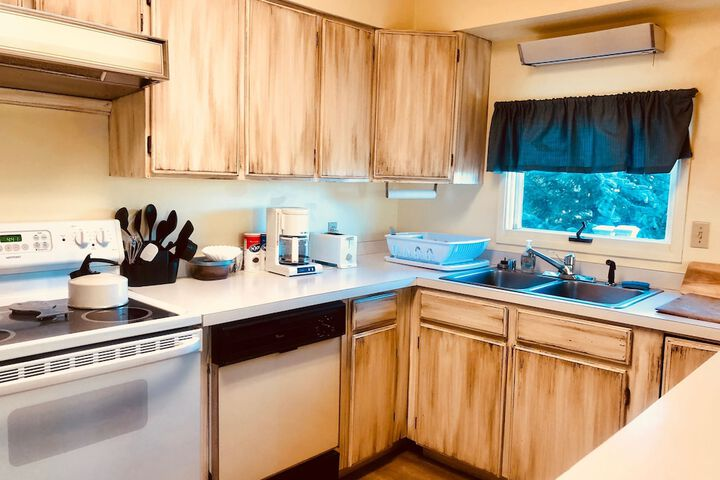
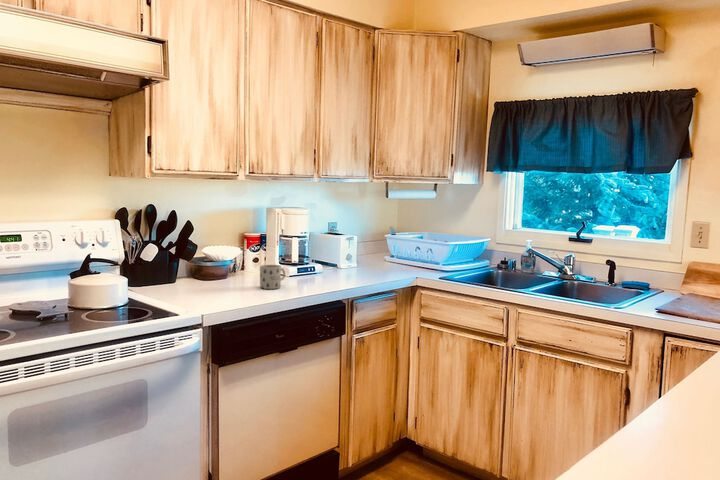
+ mug (273, 276)
